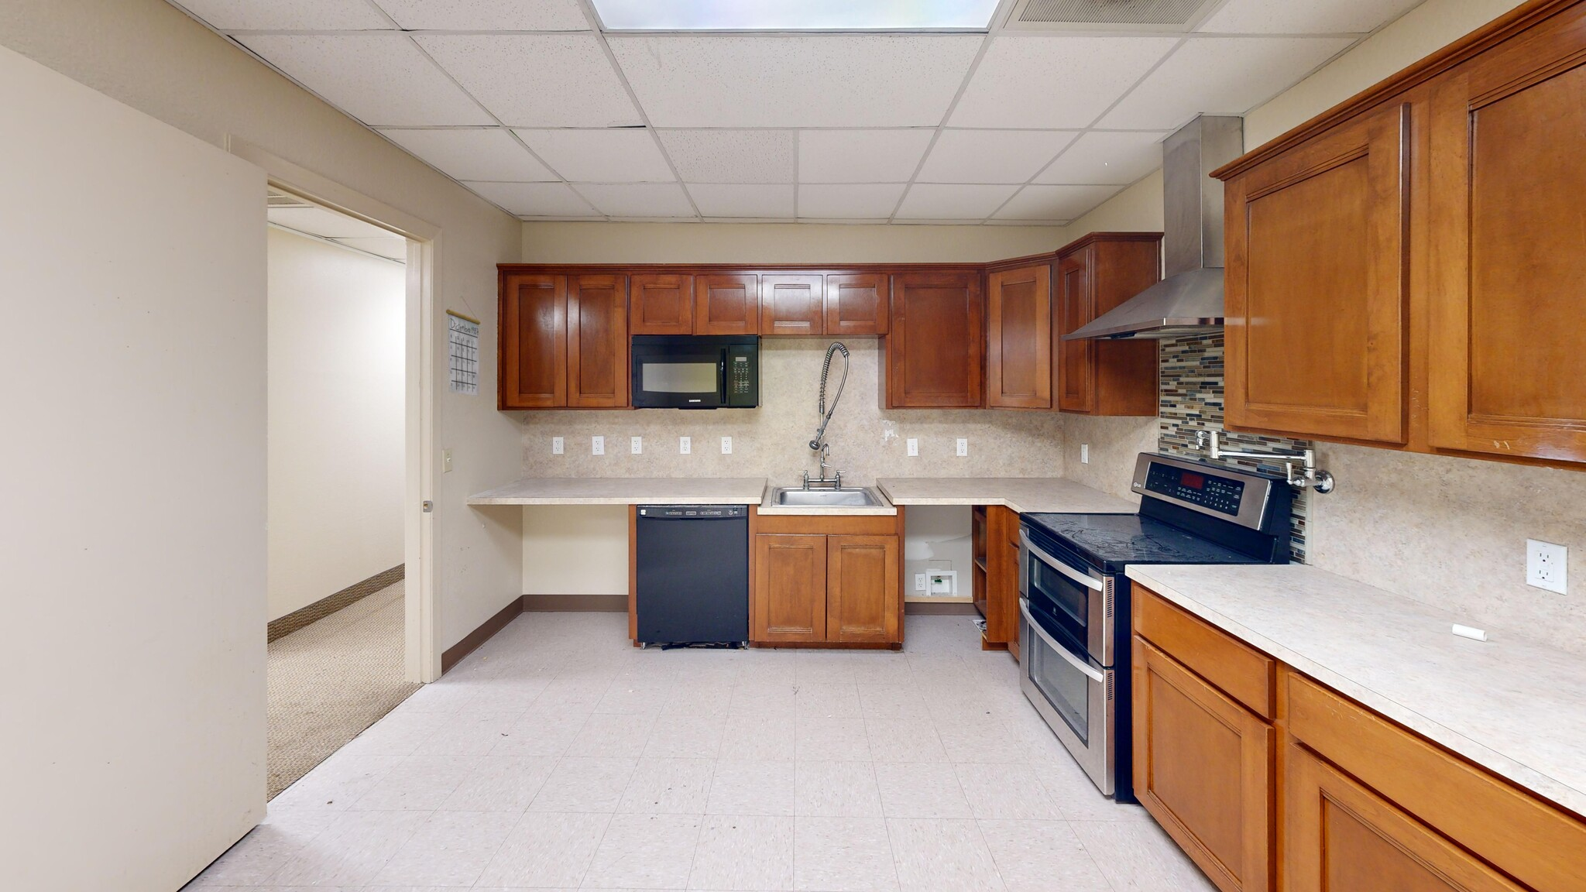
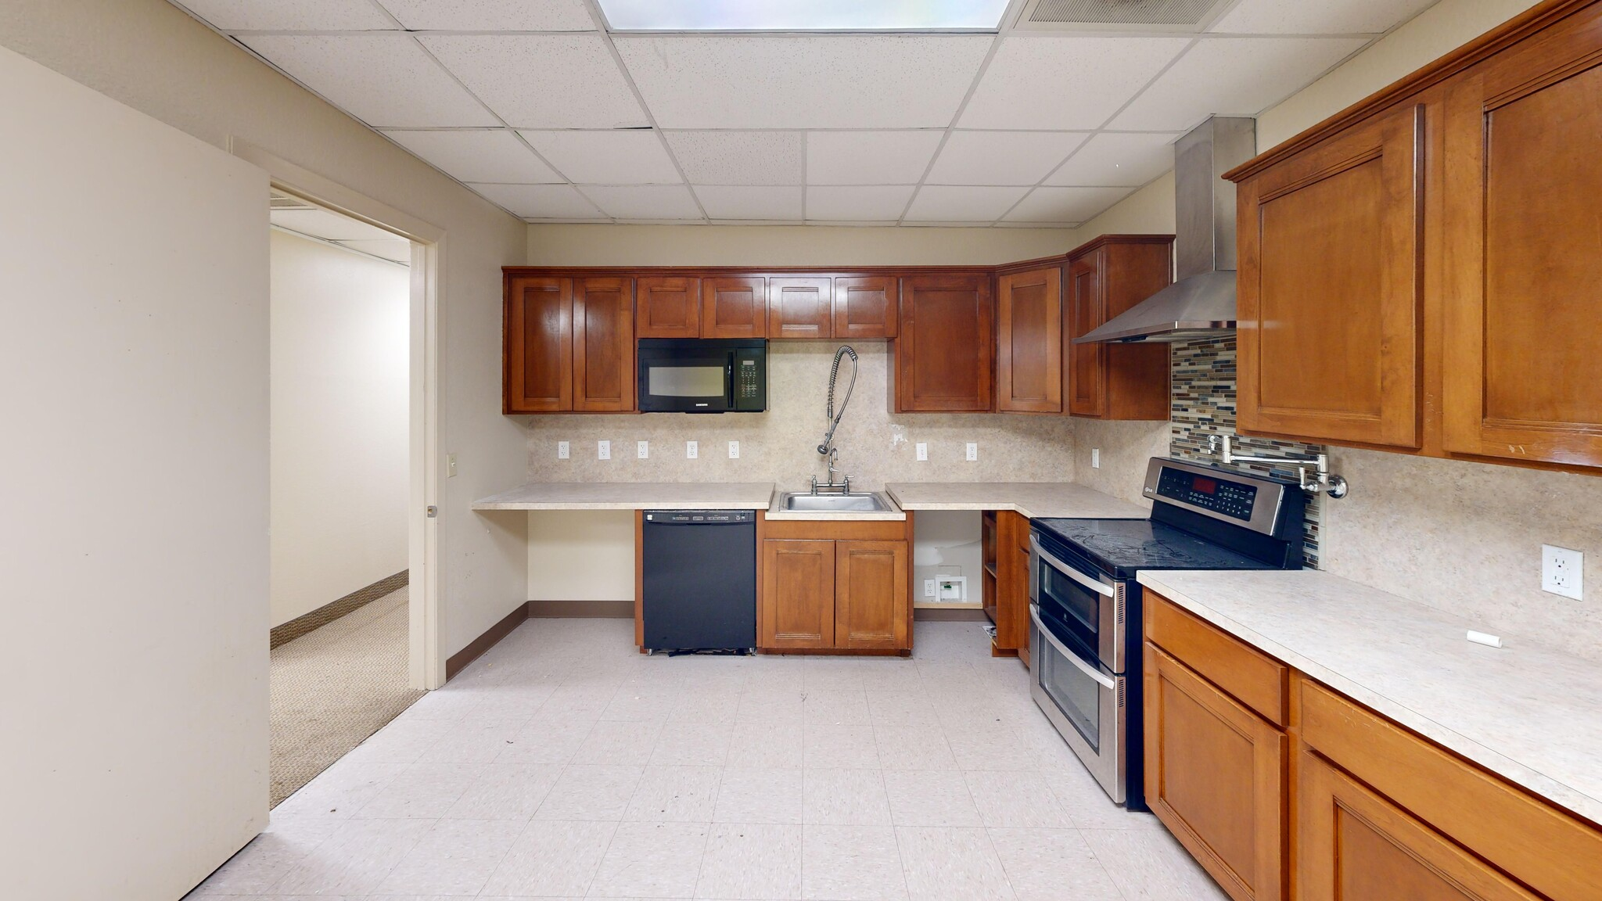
- calendar (464, 344)
